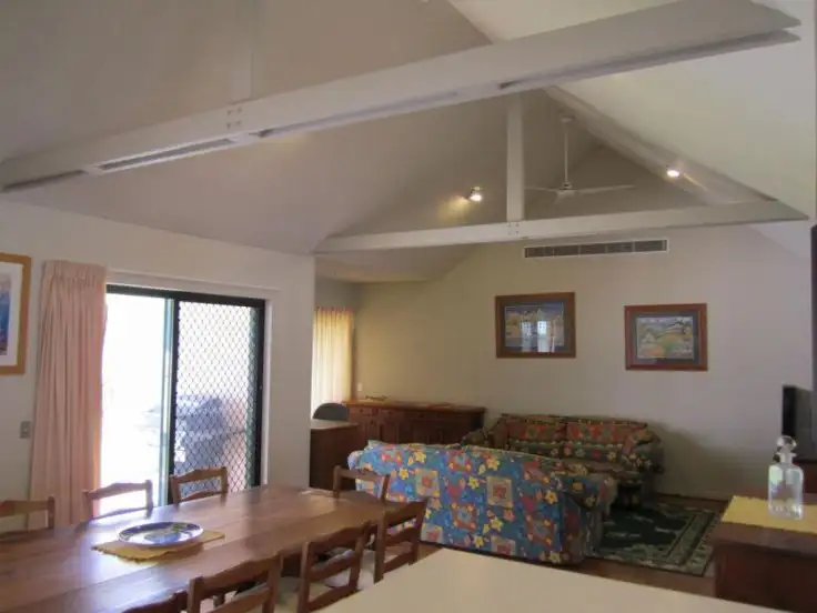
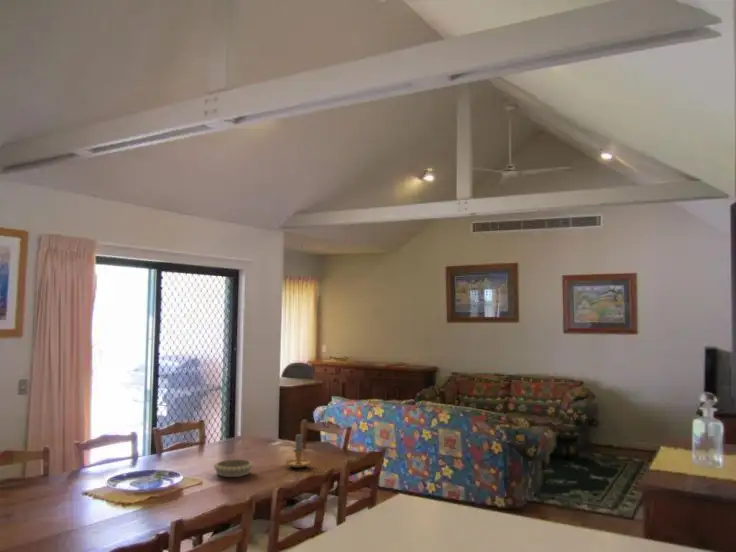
+ decorative bowl (233, 468)
+ candle (296, 450)
